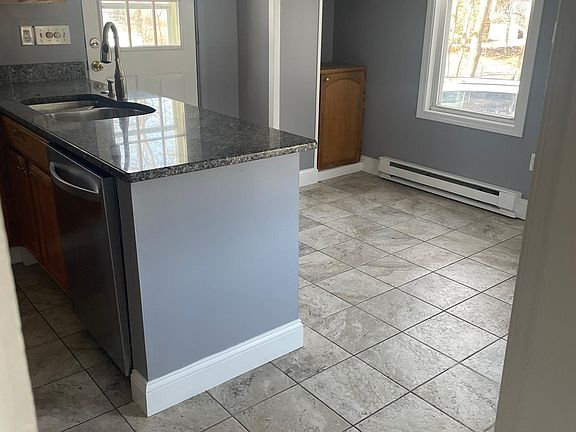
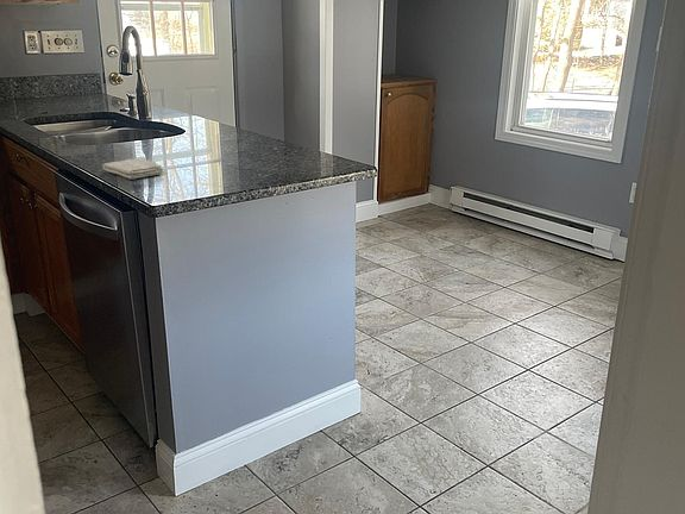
+ washcloth (133, 167)
